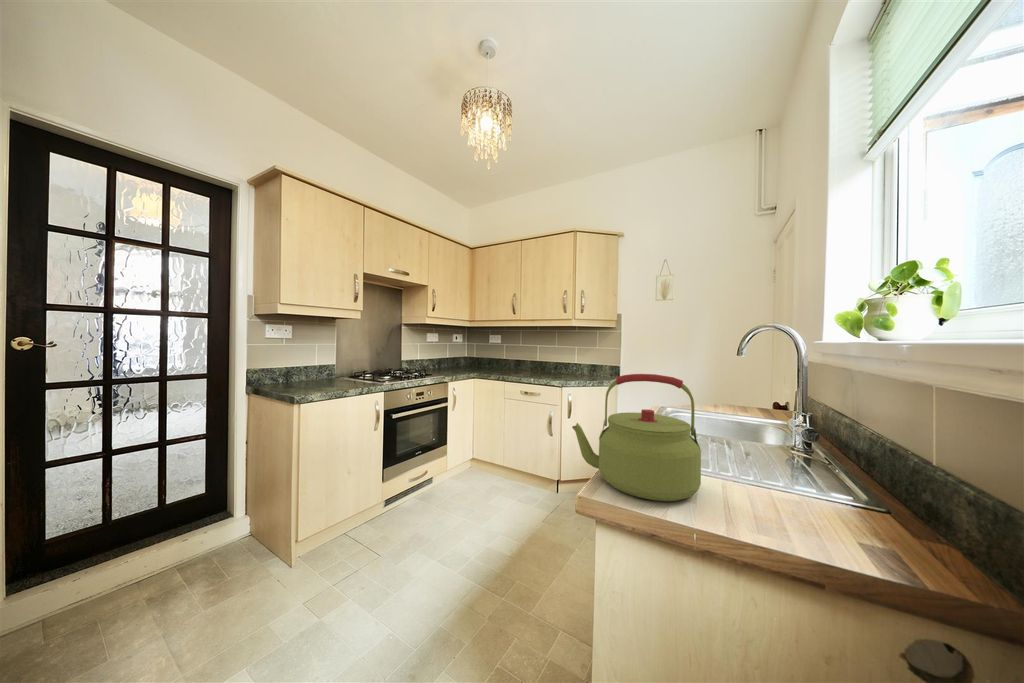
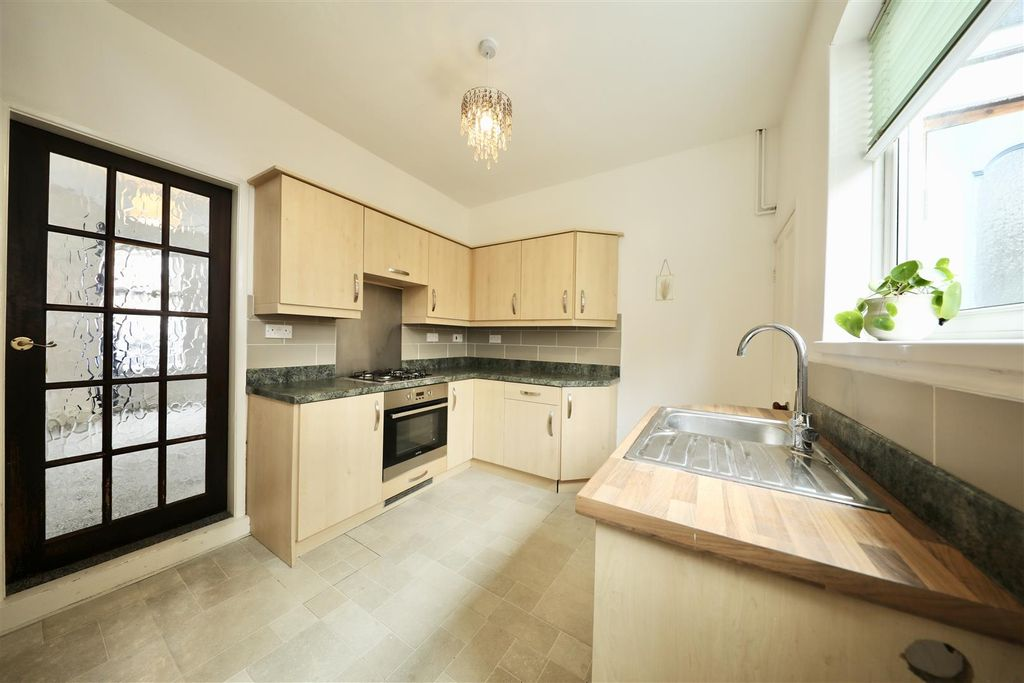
- kettle (632, 427)
